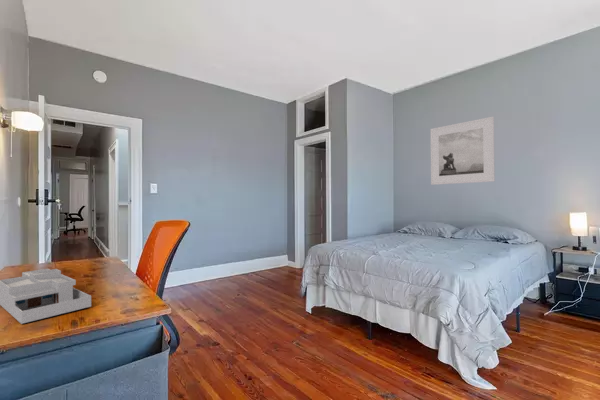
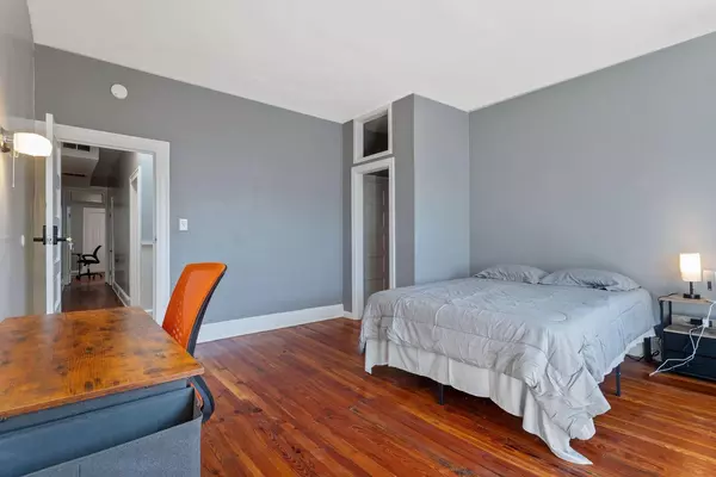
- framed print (460, 153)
- desk organizer (36, 287)
